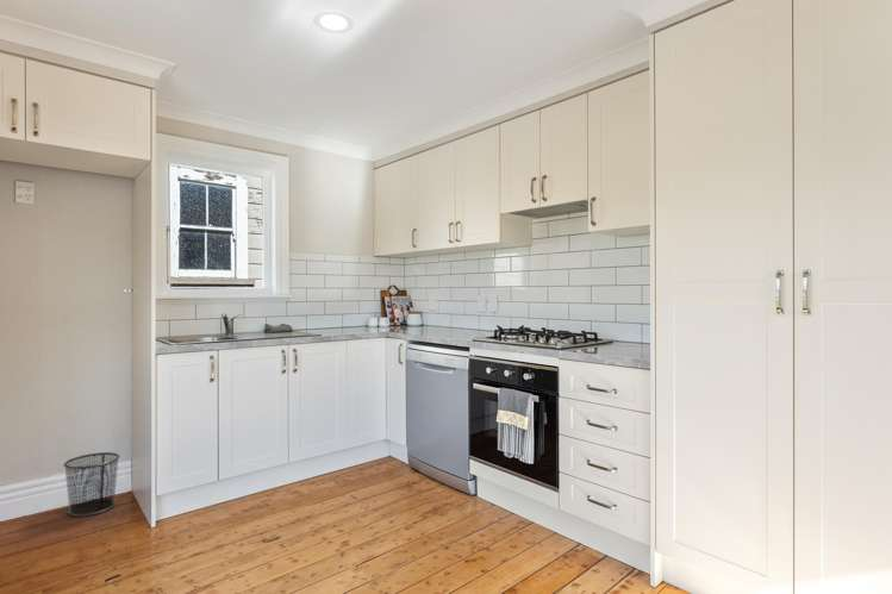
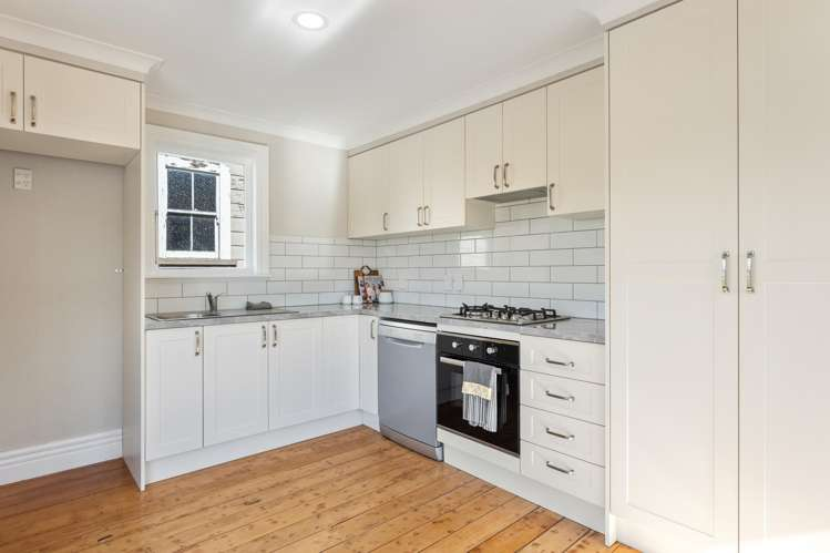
- waste bin (92, 483)
